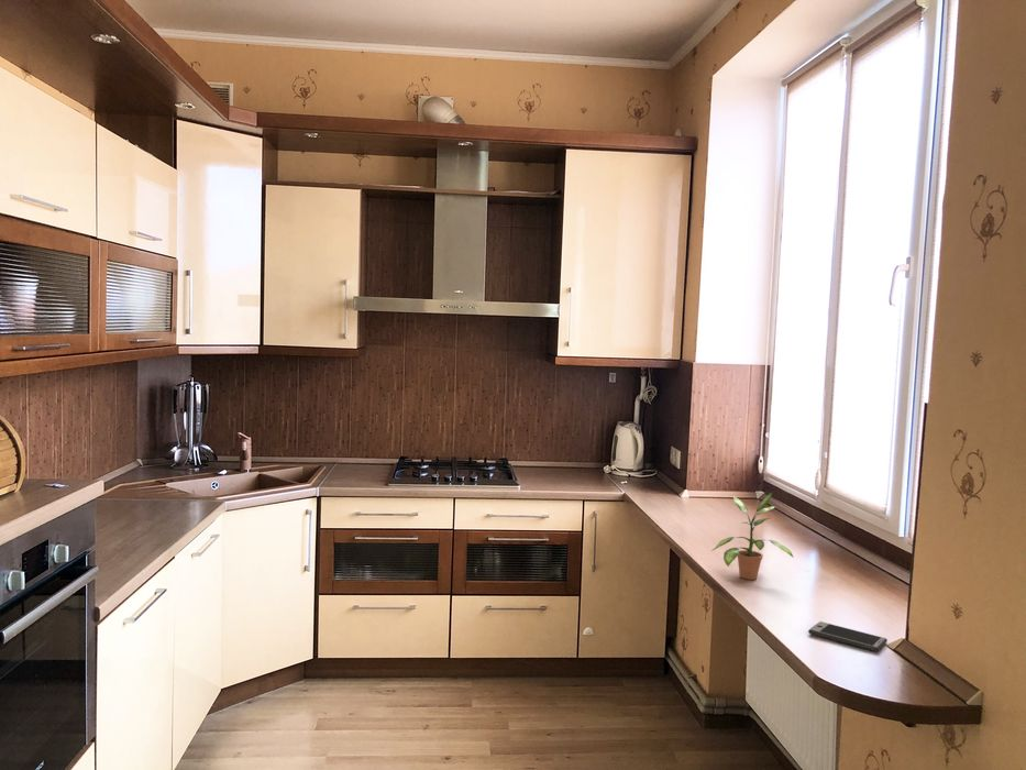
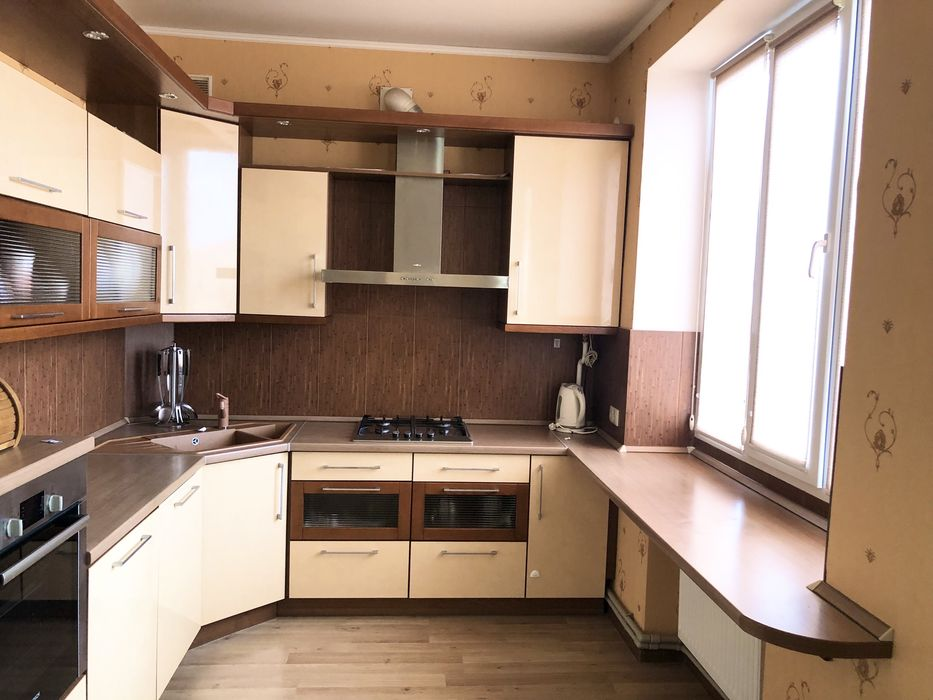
- potted plant (750, 534)
- smartphone (847, 636)
